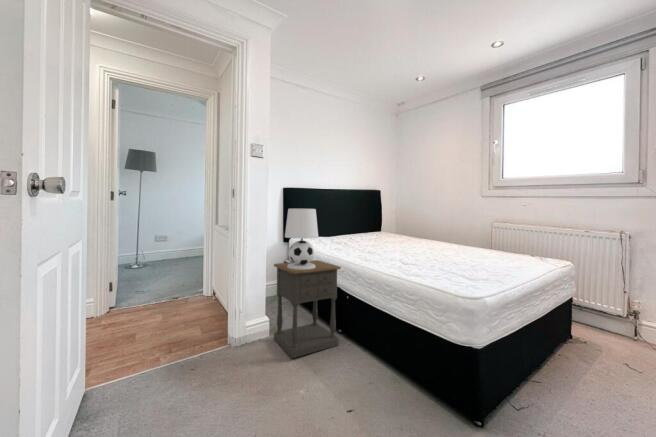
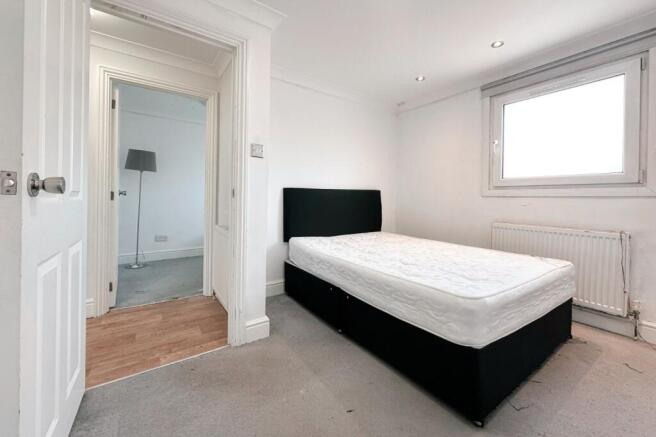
- table lamp (301, 237)
- nightstand (306, 301)
